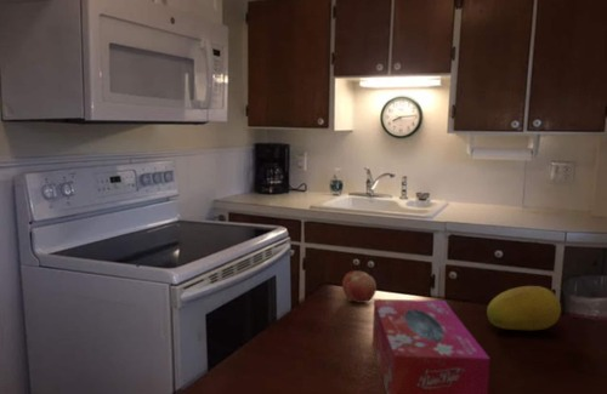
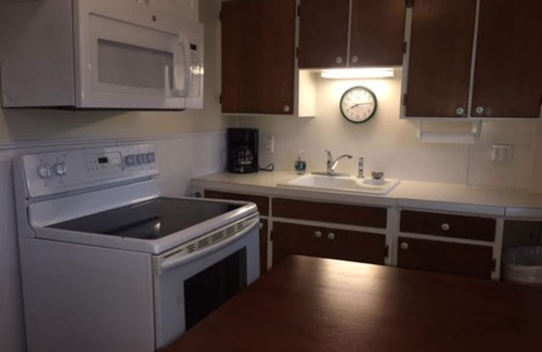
- tissue box (421, 349)
- fruit (521, 308)
- fruit (358, 286)
